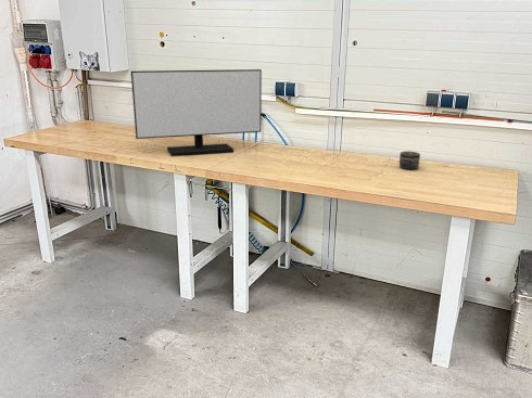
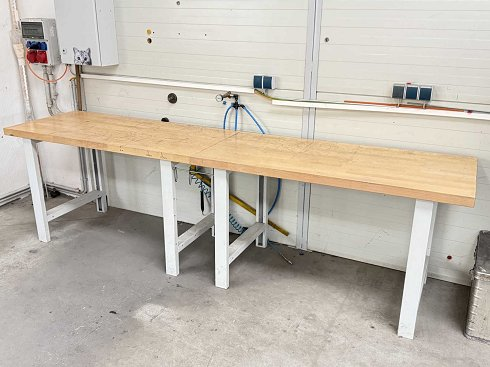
- monitor (199, 111)
- jar (409, 159)
